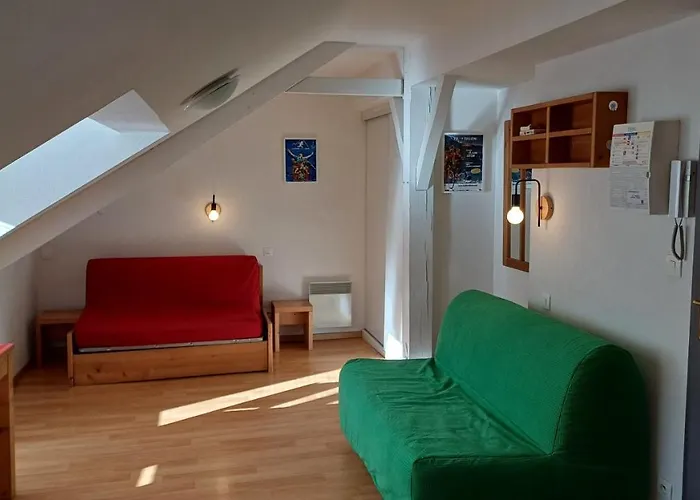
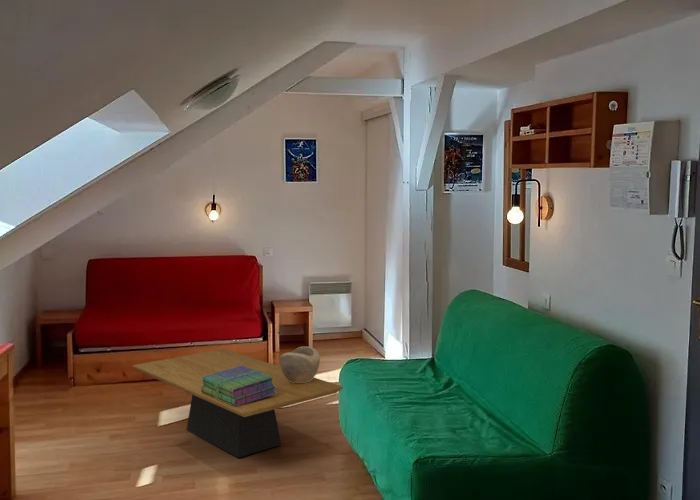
+ decorative bowl (299, 364)
+ stack of books (238, 386)
+ coffee table (231, 406)
